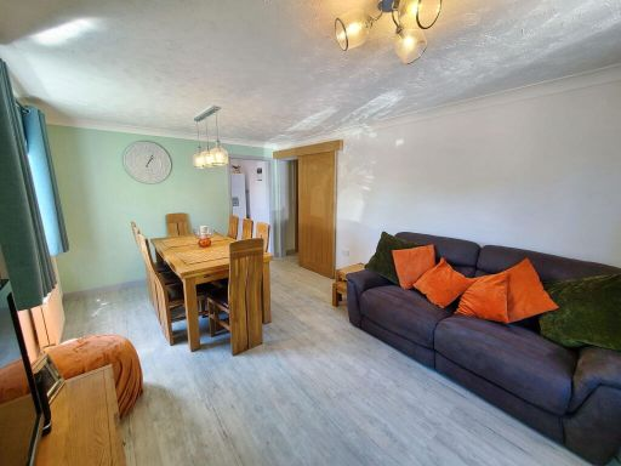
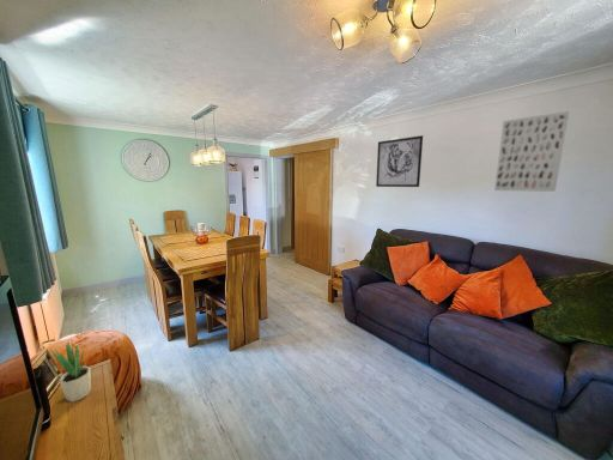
+ wall art (397, 163)
+ potted plant (71, 365)
+ wall art (528, 155)
